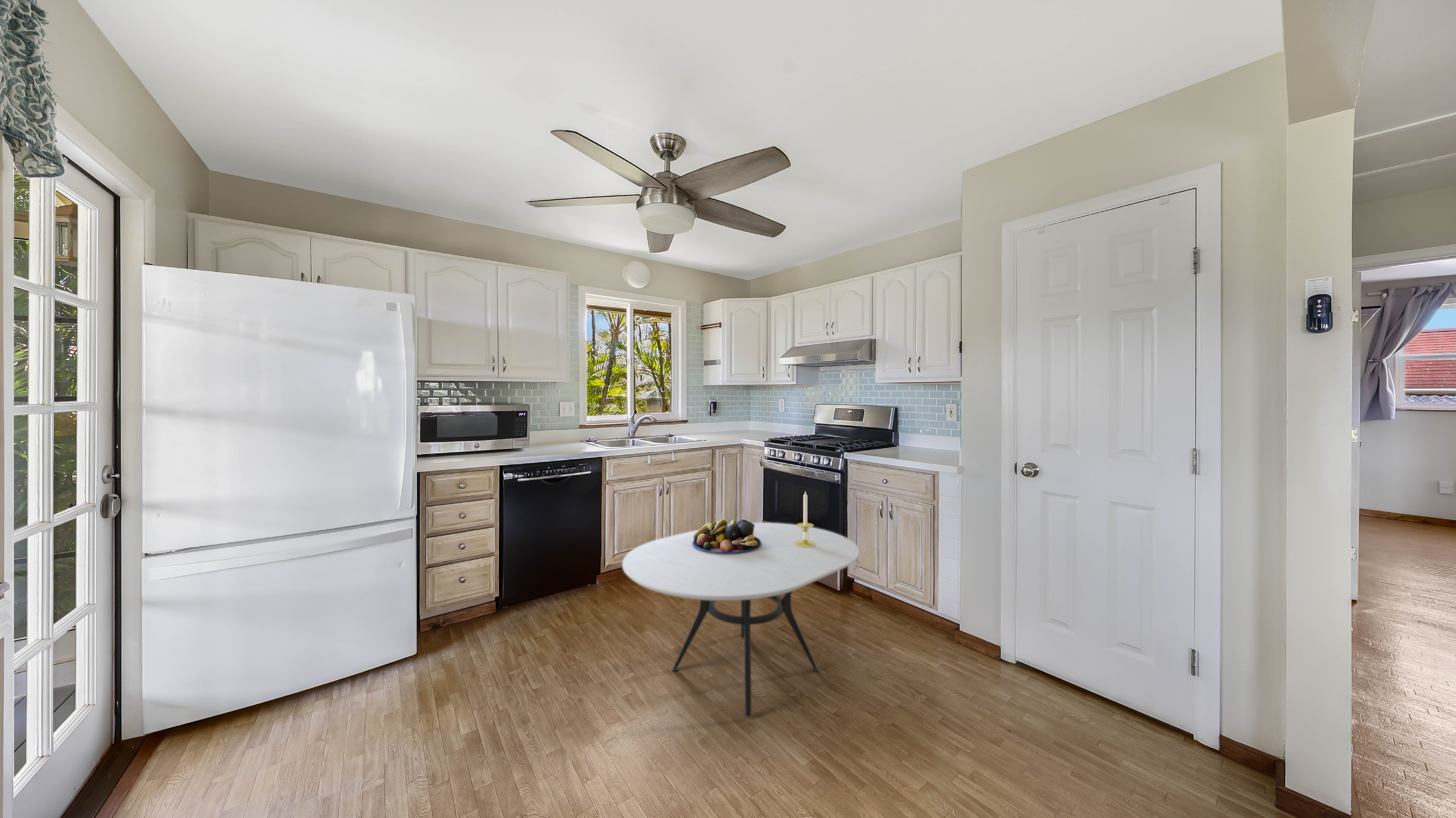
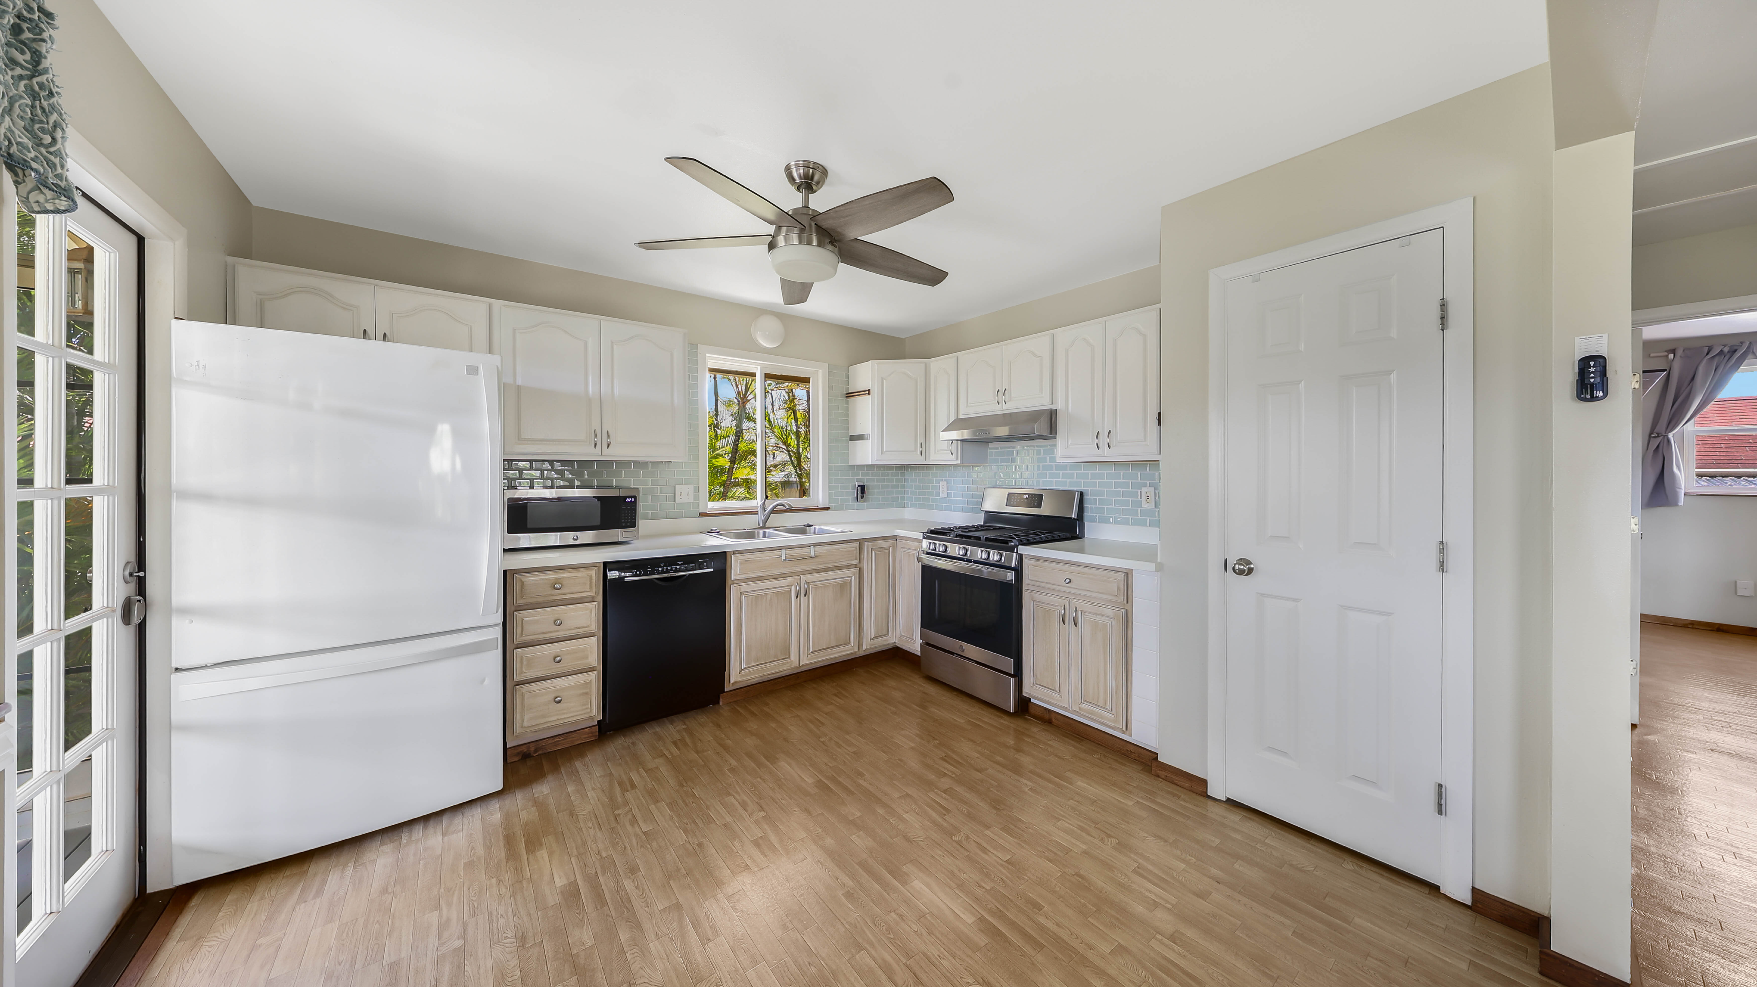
- fruit bowl (726, 531)
- candle (805, 517)
- dining table (745, 610)
